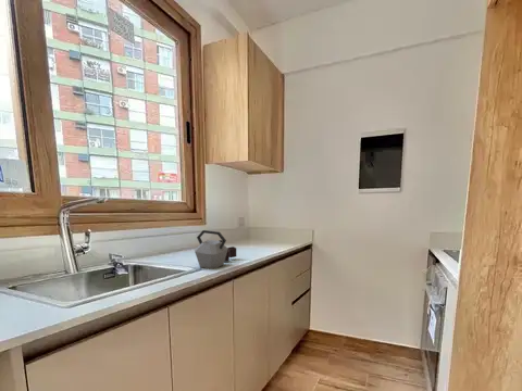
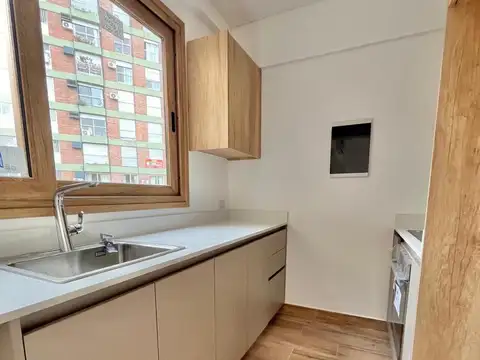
- kettle (220, 245)
